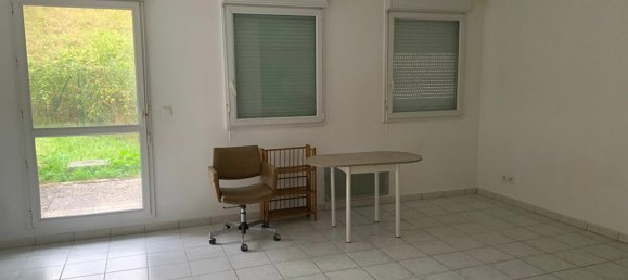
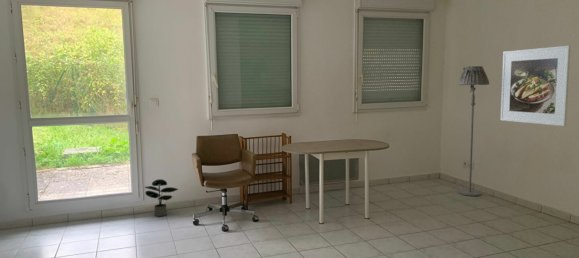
+ floor lamp (471, 130)
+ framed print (532, 86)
+ potted plant (161, 198)
